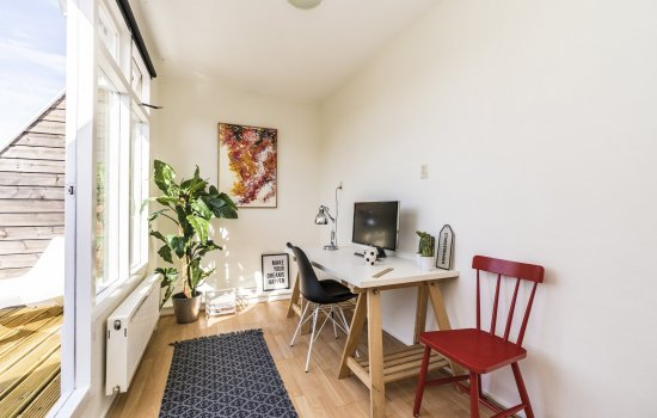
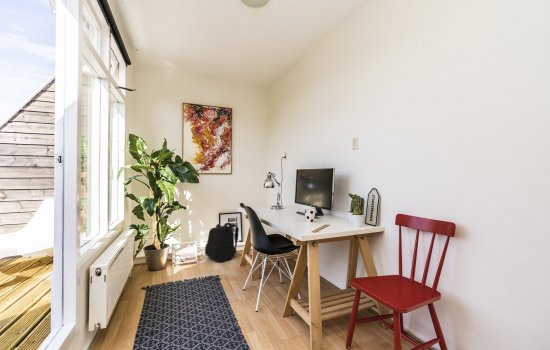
+ backpack (222, 240)
